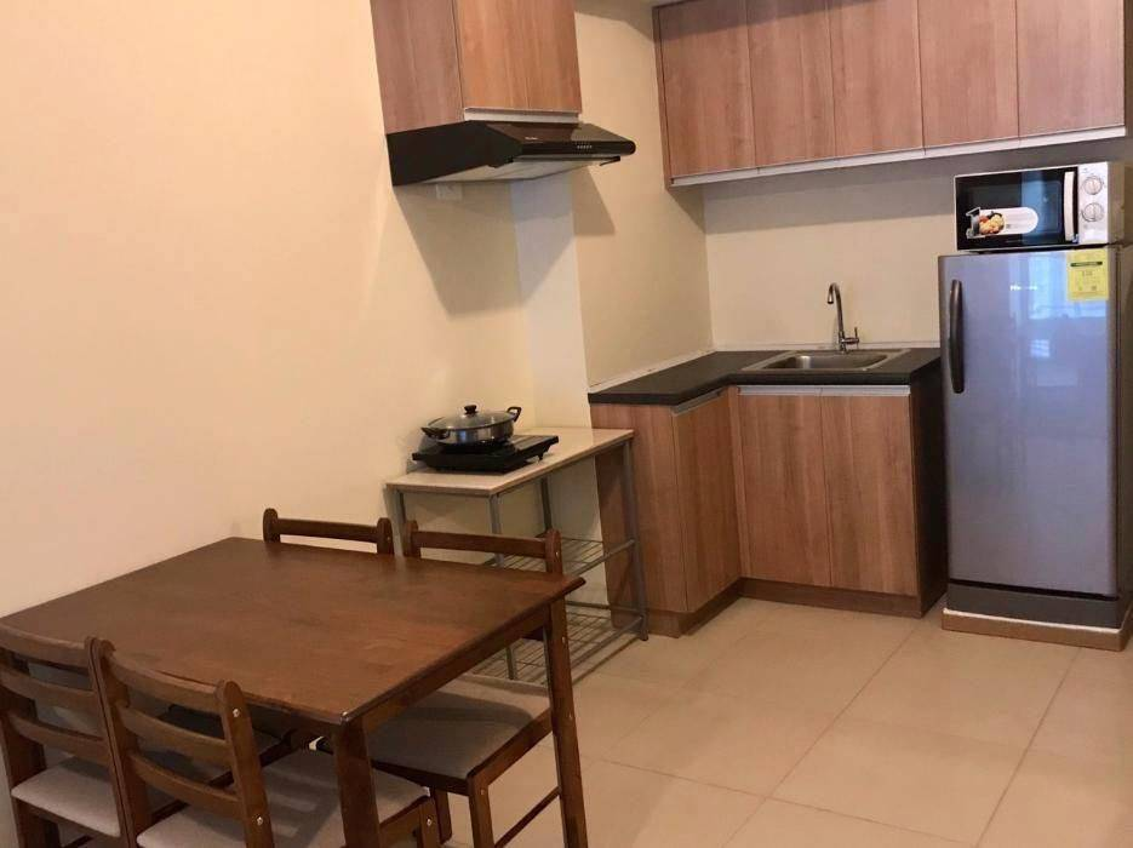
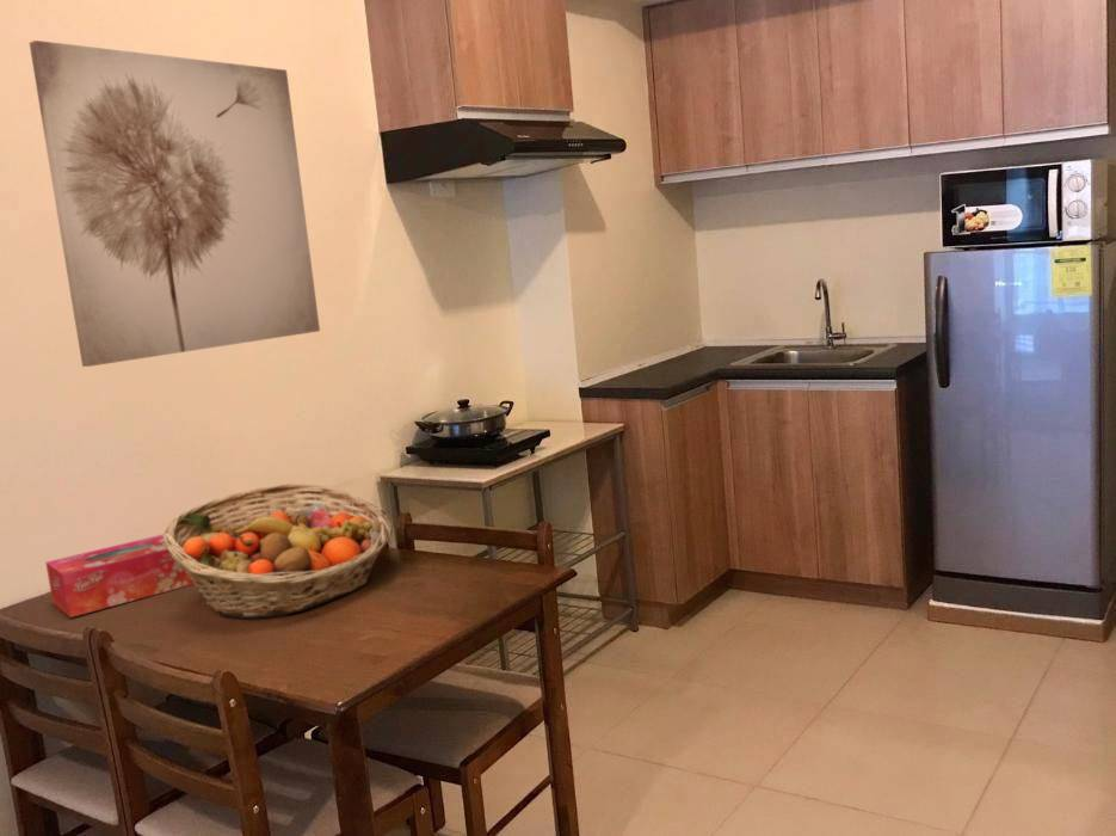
+ fruit basket (283, 546)
+ tissue box (123, 572)
+ wall art (192, 205)
